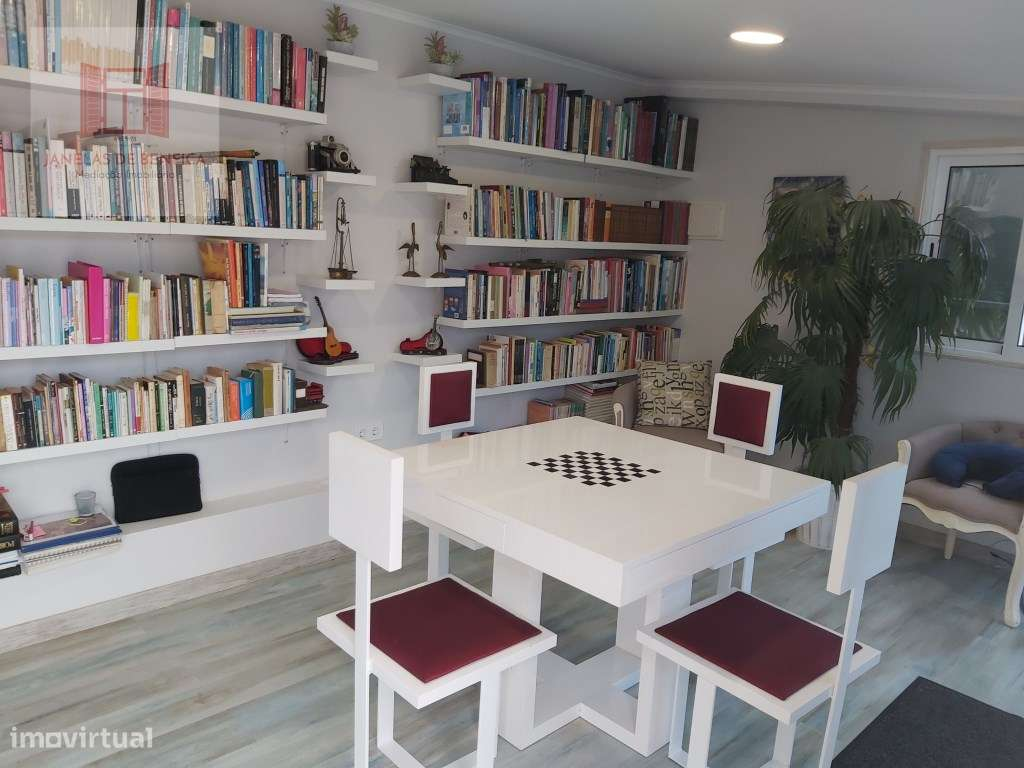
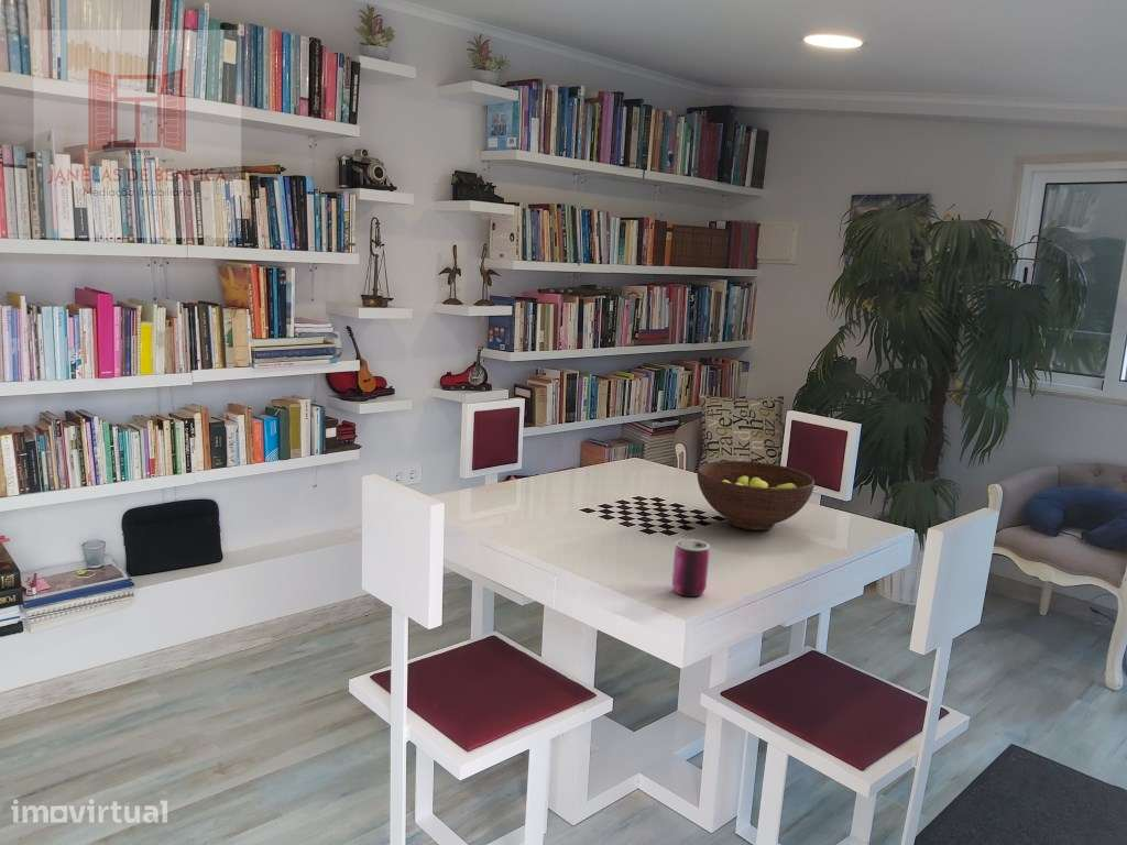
+ can (690, 568)
+ fruit bowl (752, 500)
